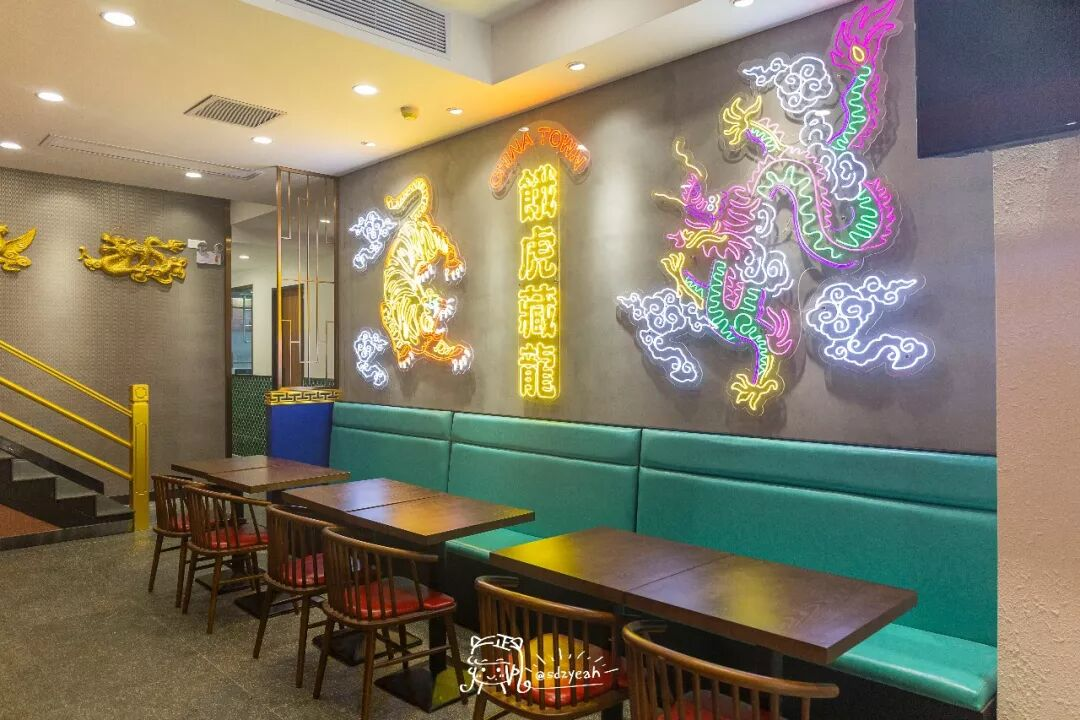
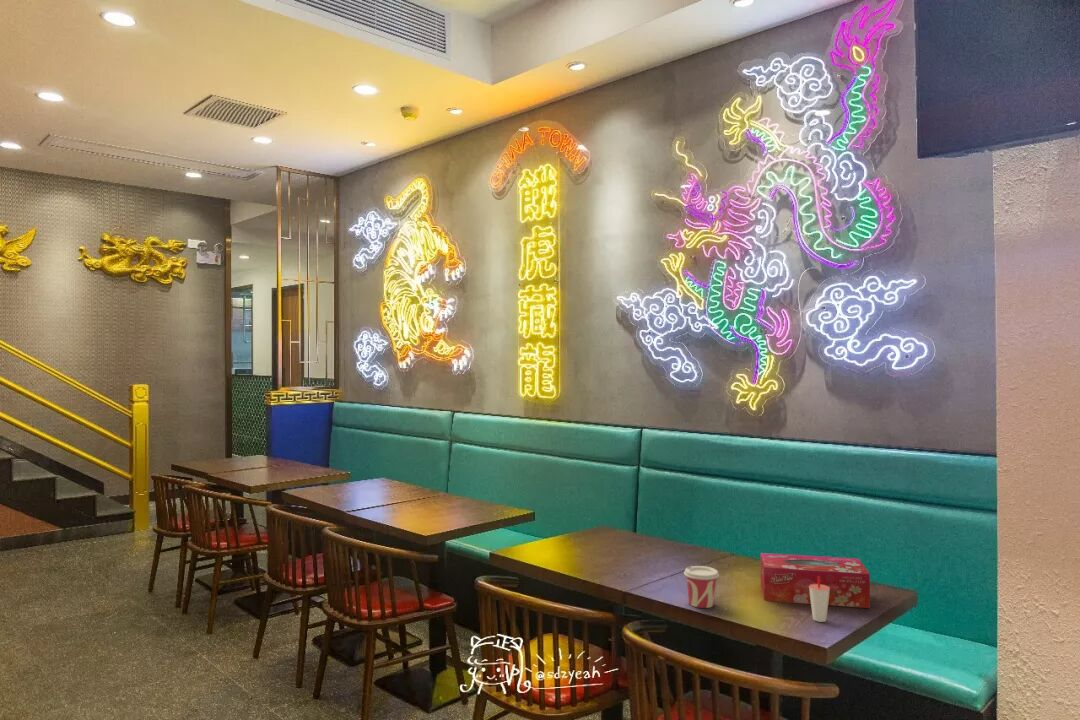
+ cup (819, 597)
+ cup (701, 587)
+ tissue box (812, 579)
